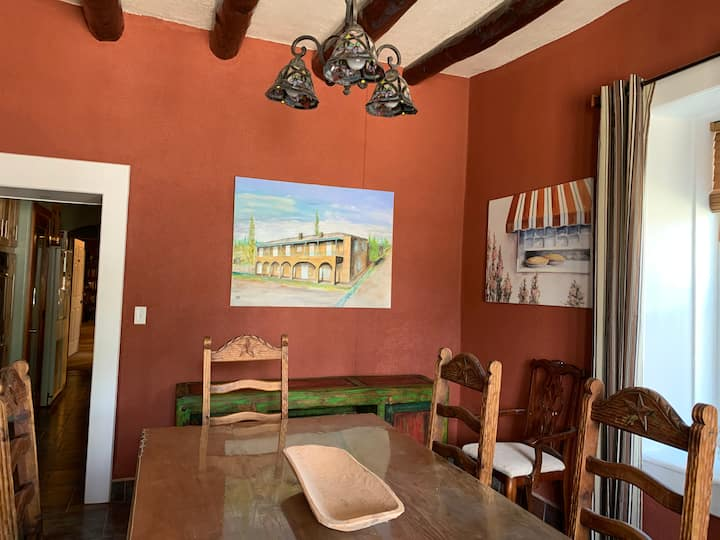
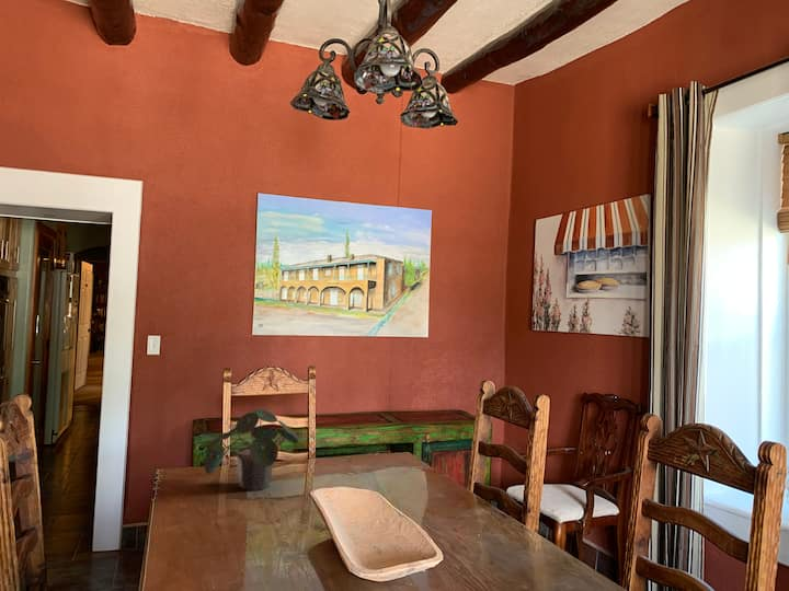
+ potted plant (254, 448)
